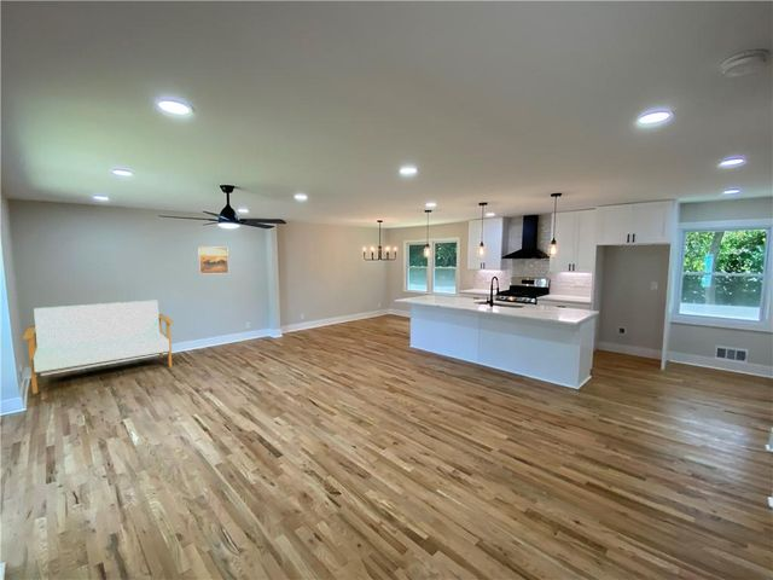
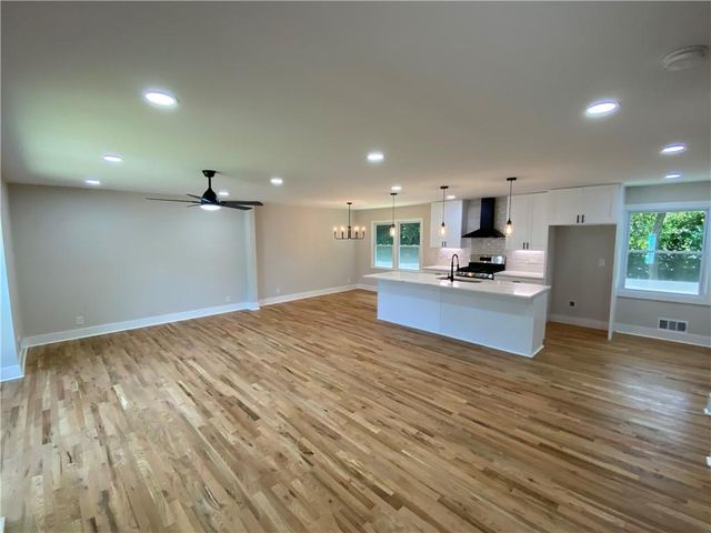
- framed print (214, 260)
- sofa (105, 340)
